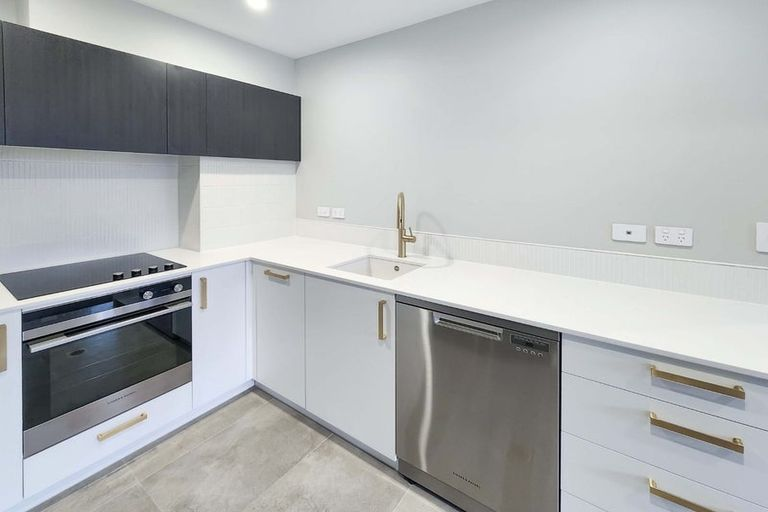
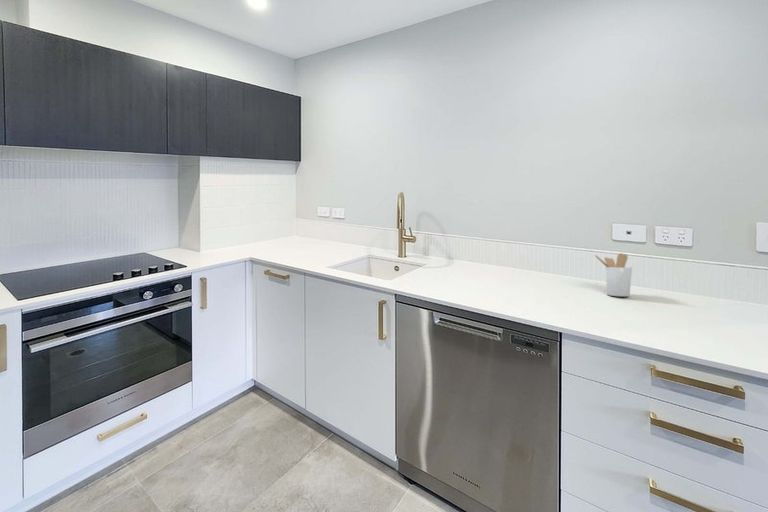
+ utensil holder (611, 274)
